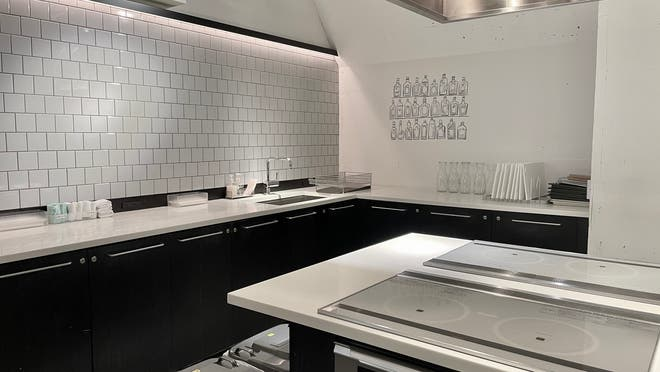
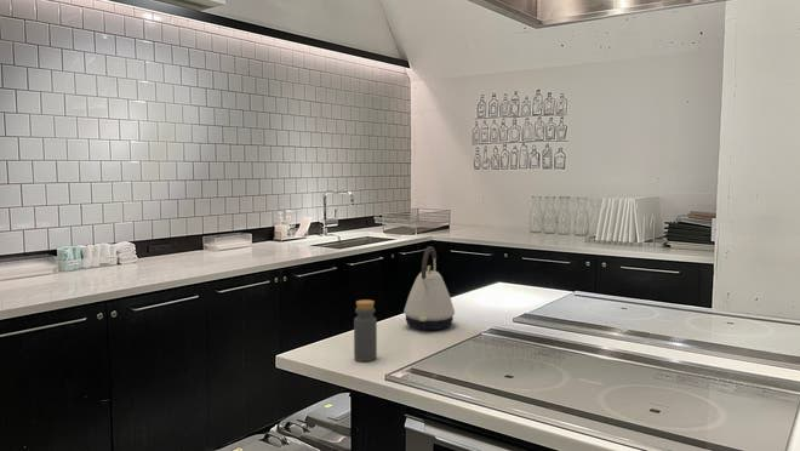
+ kettle (429, 285)
+ bottle (365, 330)
